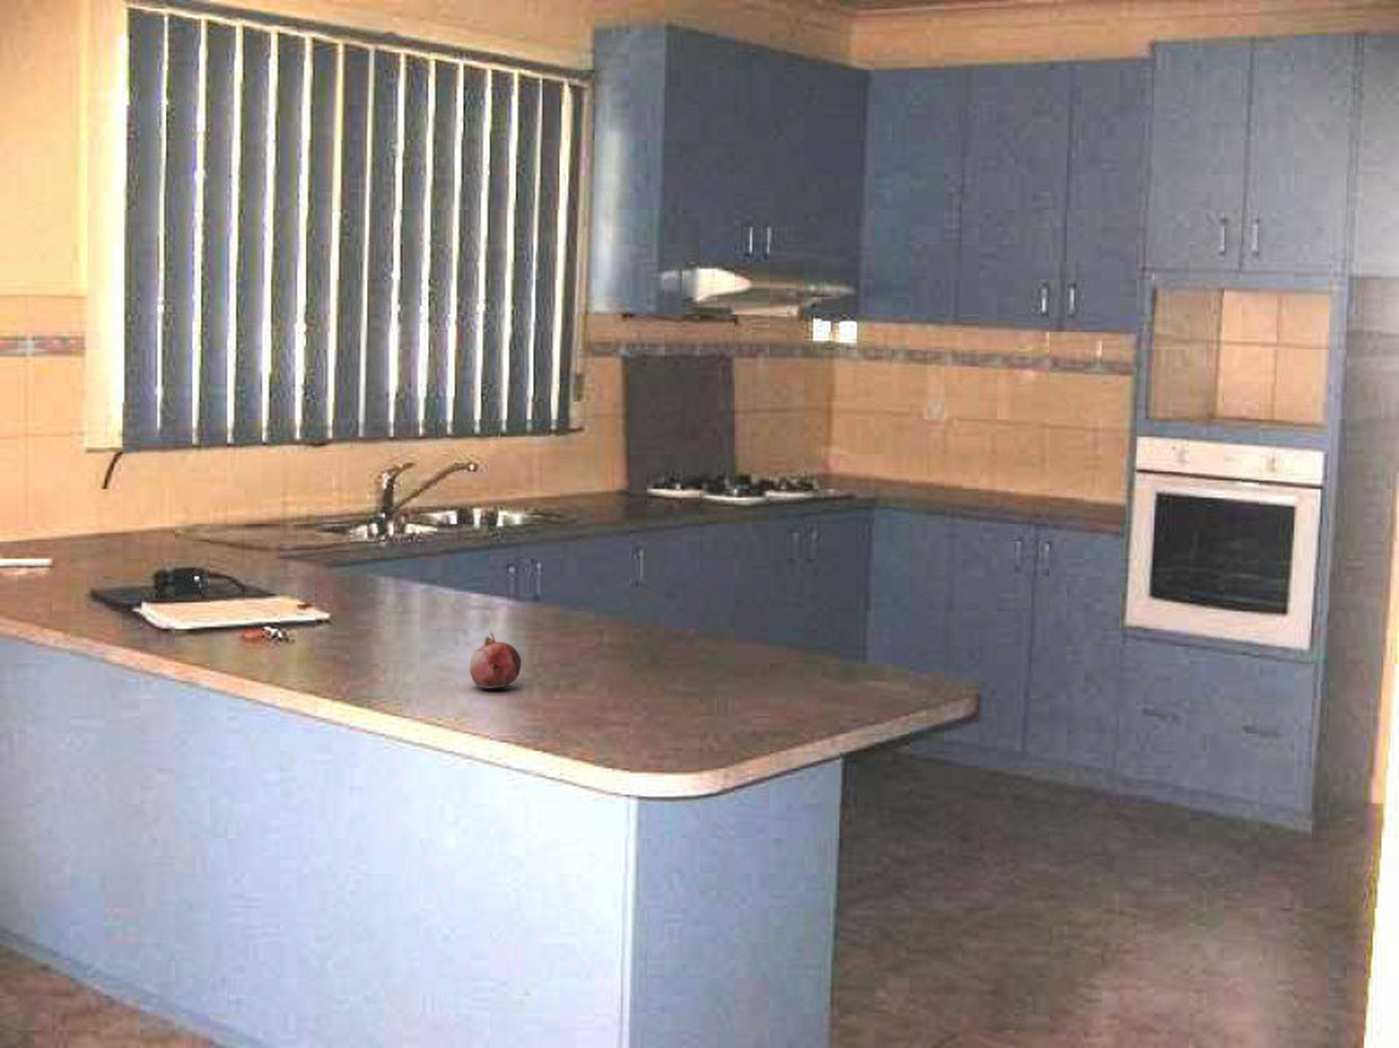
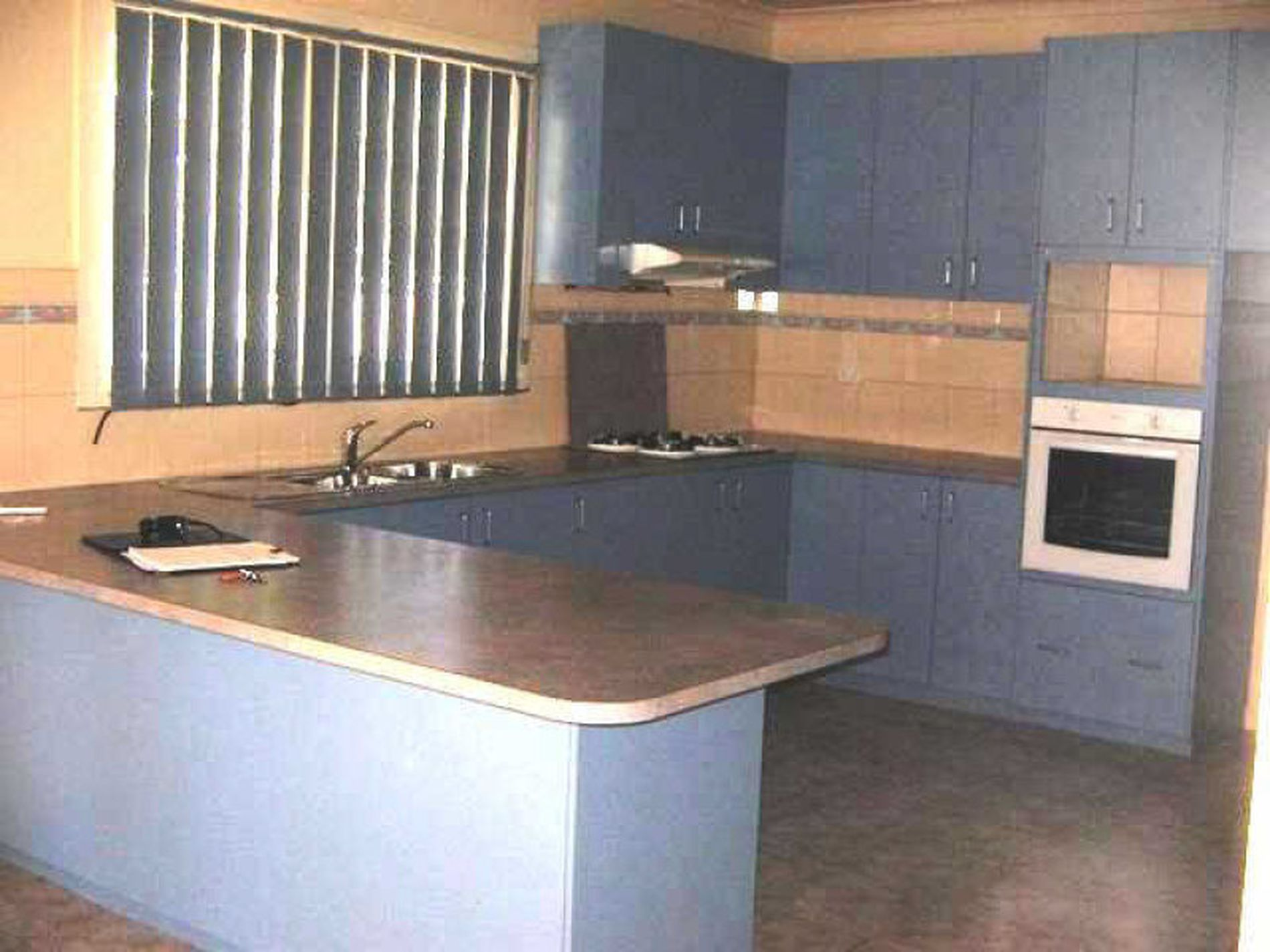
- fruit (495, 659)
